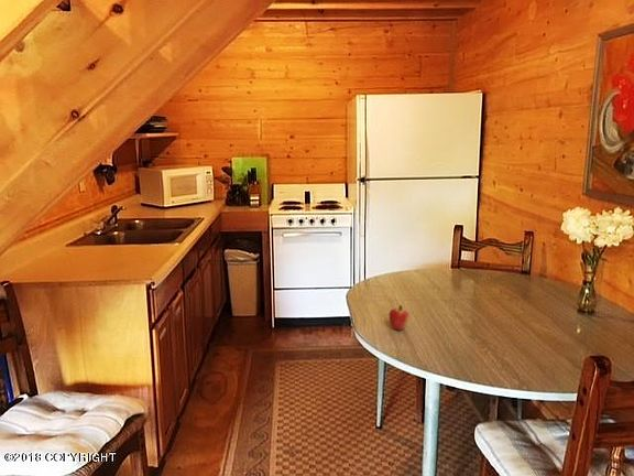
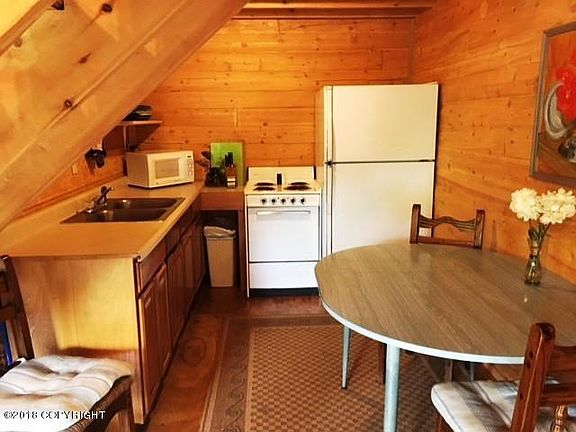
- fruit (398, 315)
